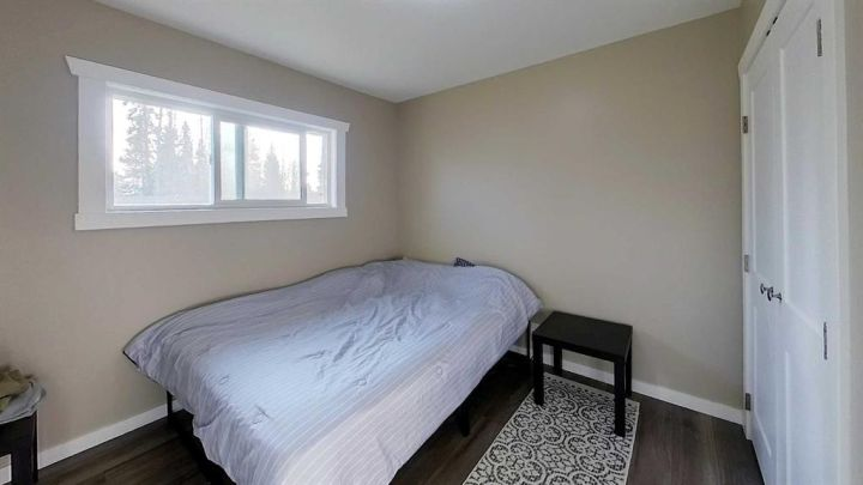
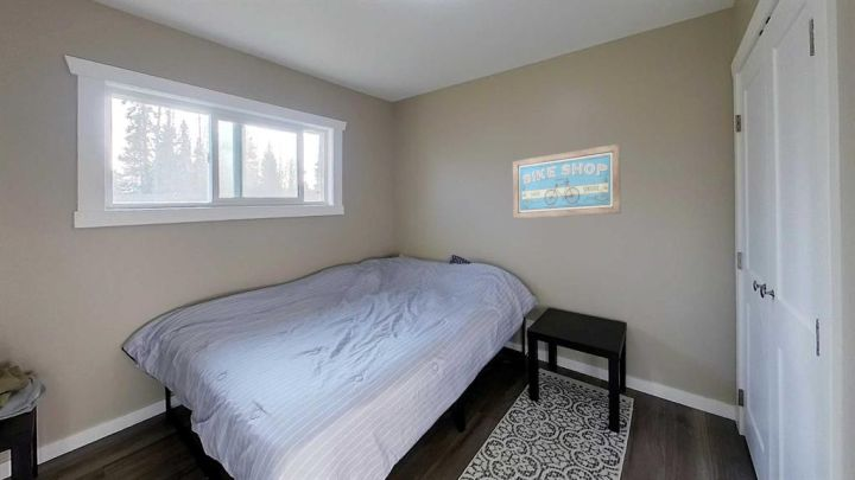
+ wall art (562, 185)
